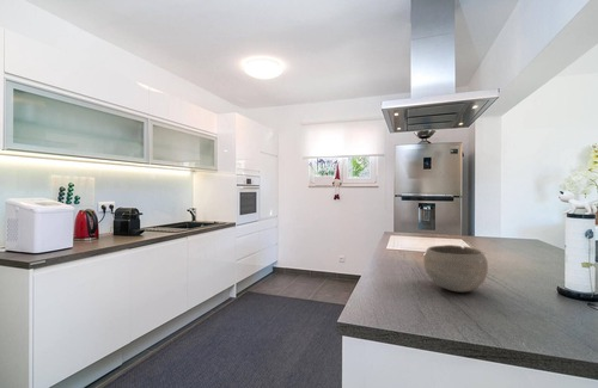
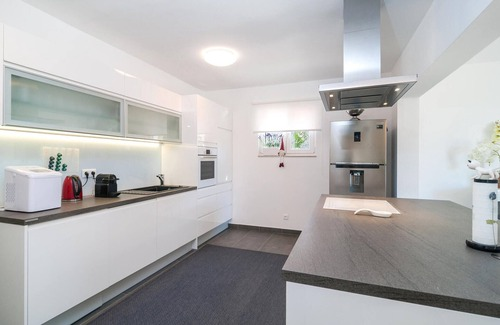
- bowl (453, 269)
